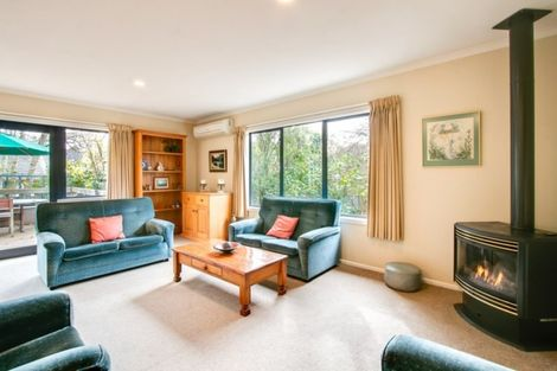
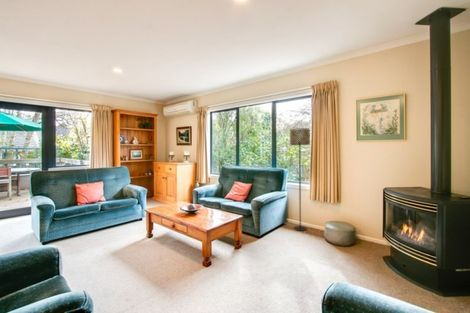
+ floor lamp (299, 179)
